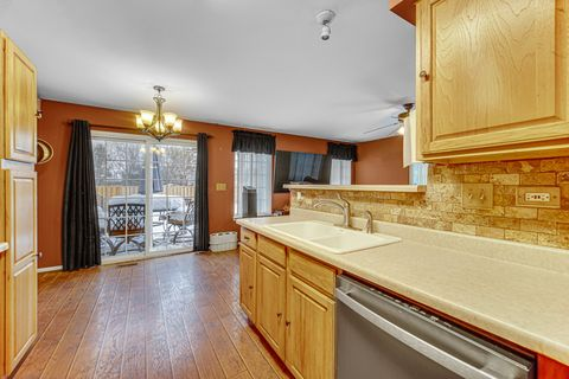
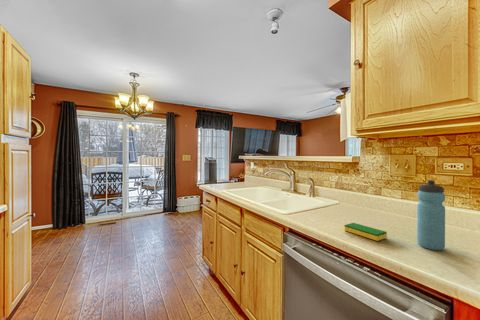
+ water bottle (430, 213)
+ dish sponge (364, 231)
